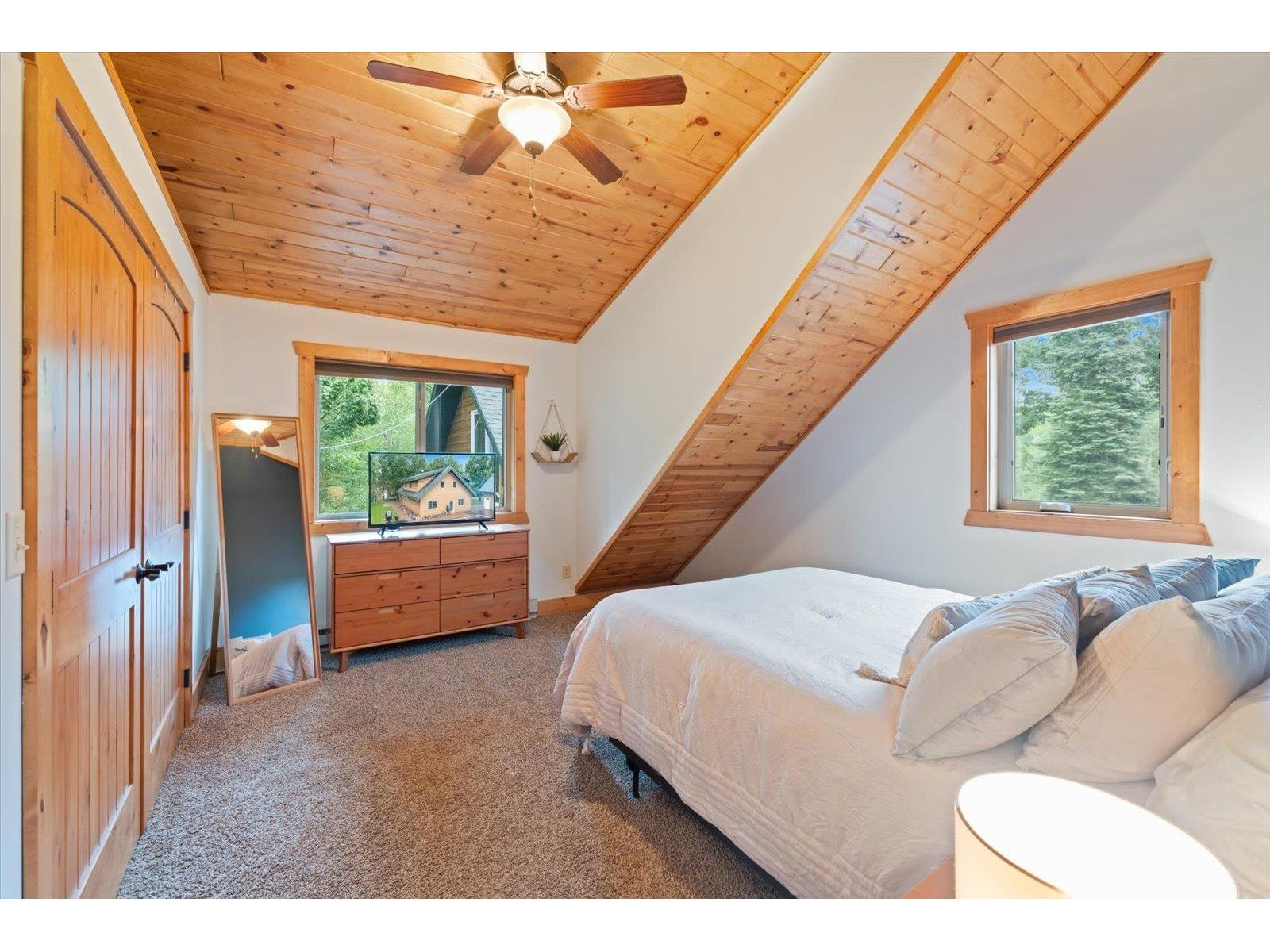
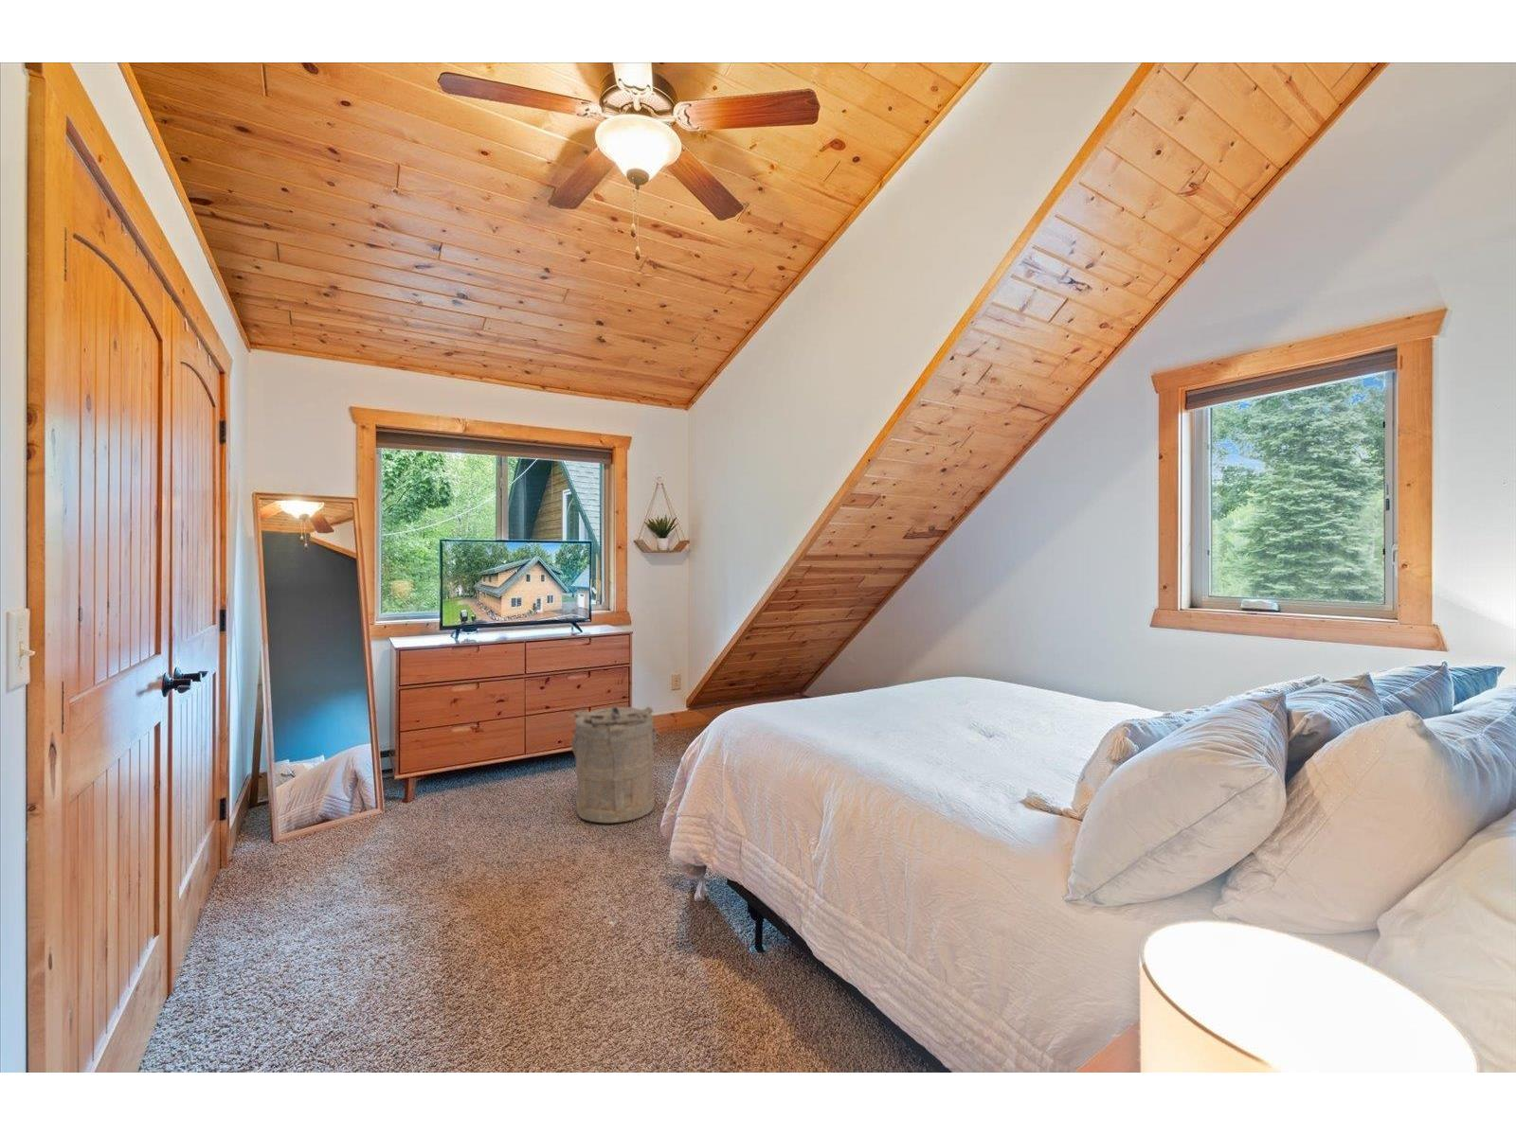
+ laundry hamper (612, 758)
